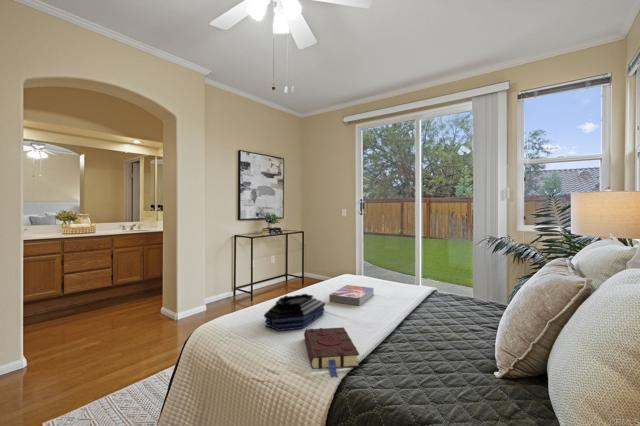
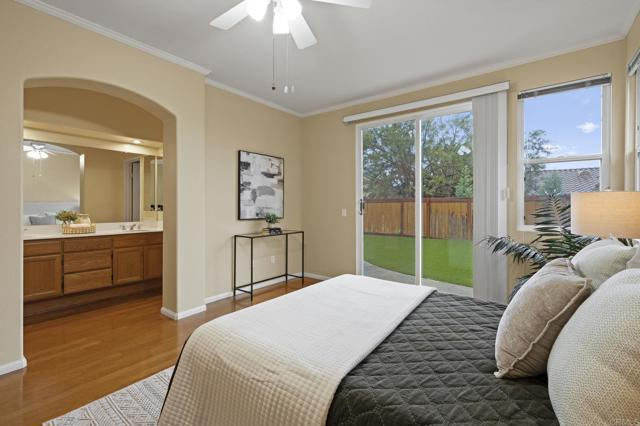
- tray (296, 306)
- book (330, 348)
- textbook (352, 294)
